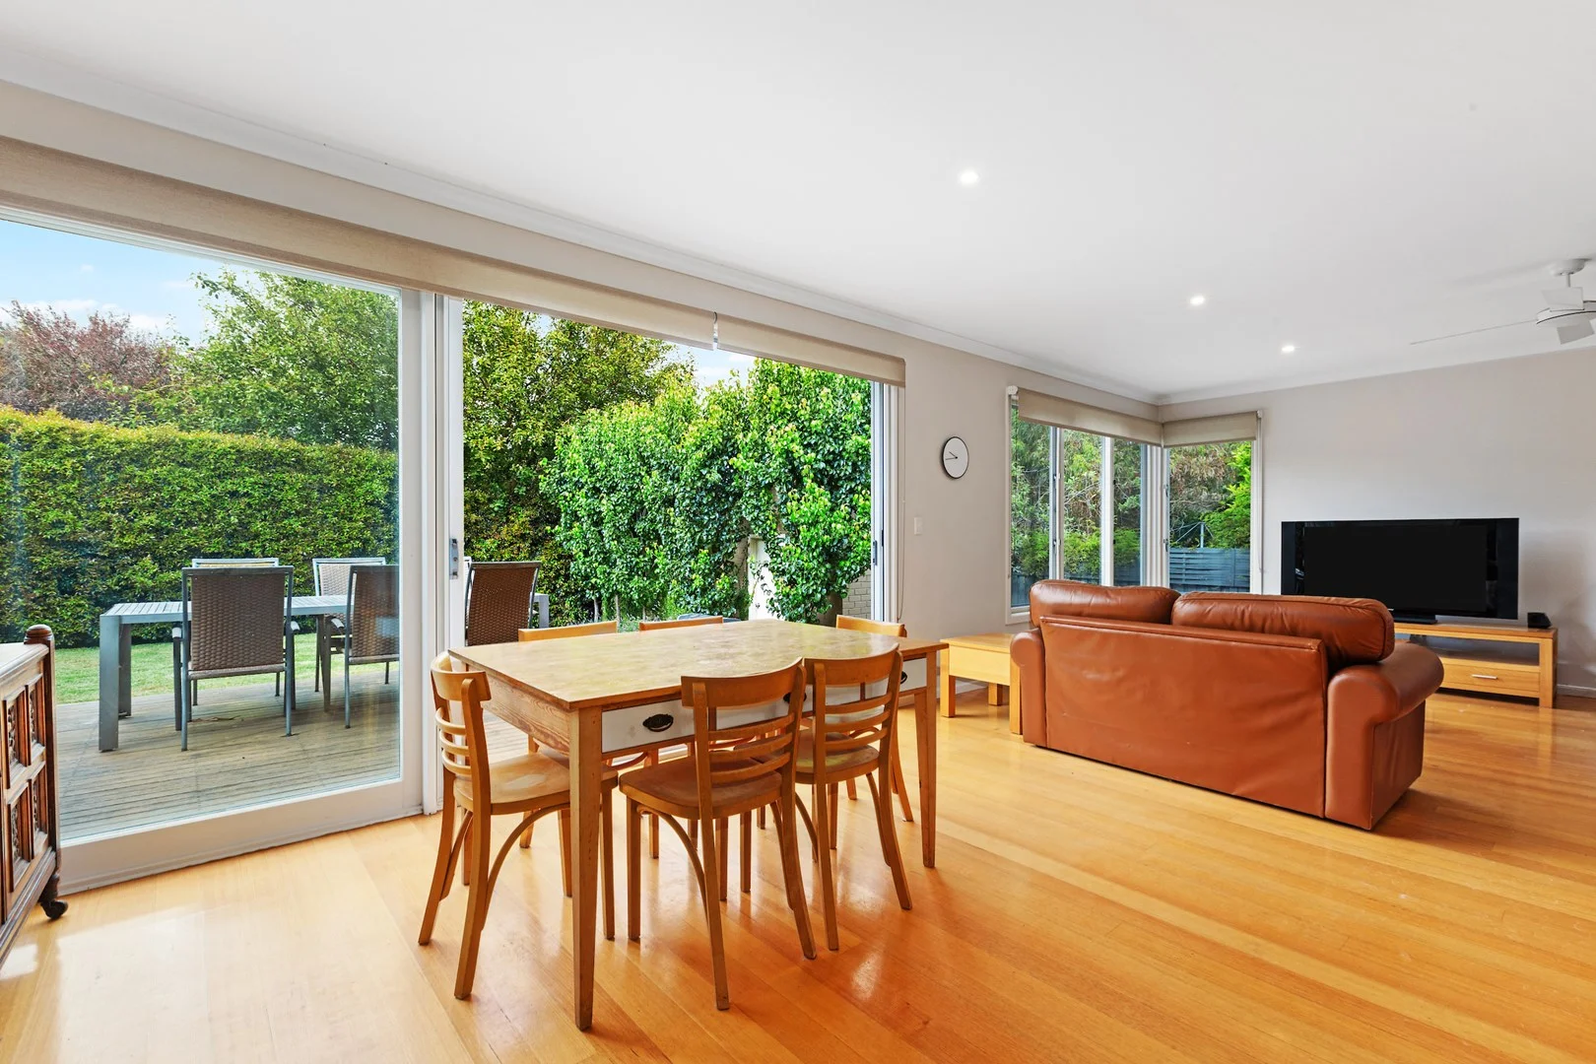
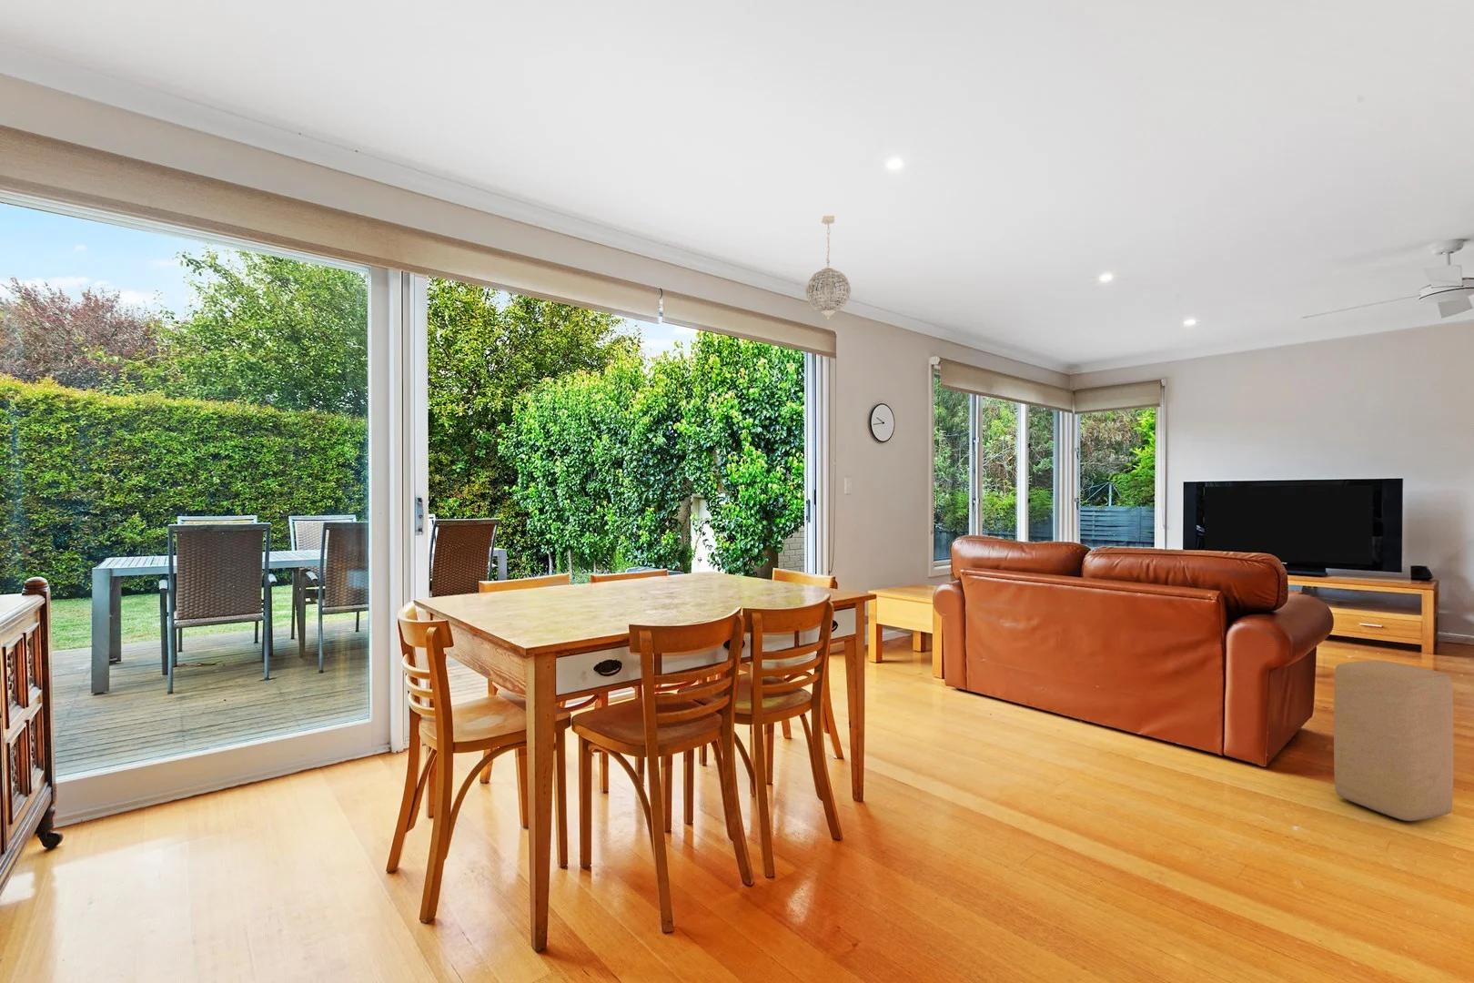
+ pendant light (828, 269)
+ ottoman (1392, 736)
